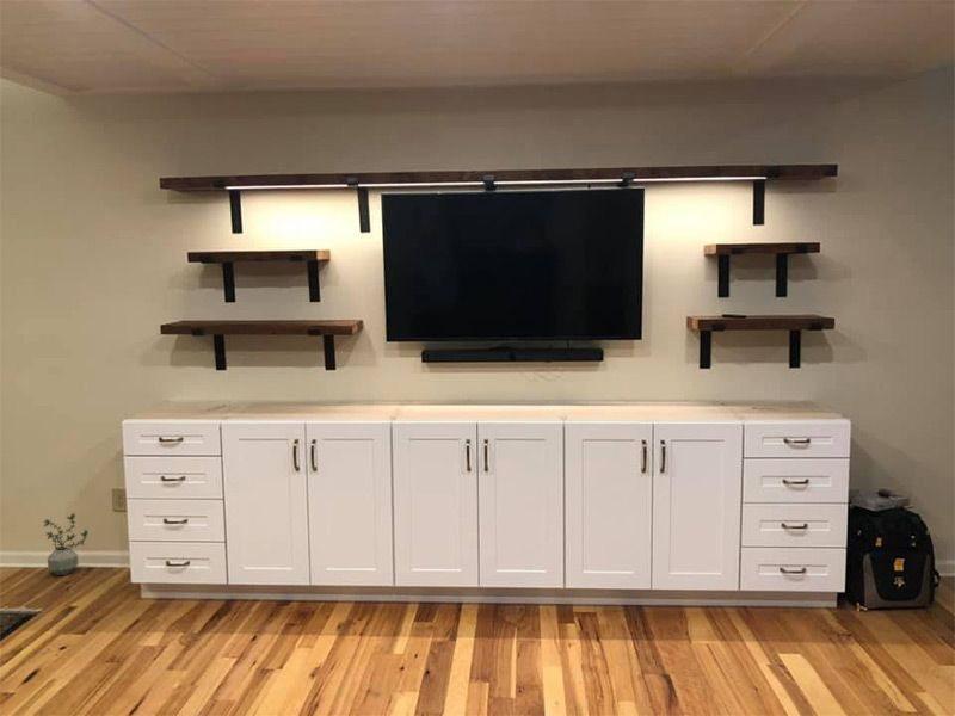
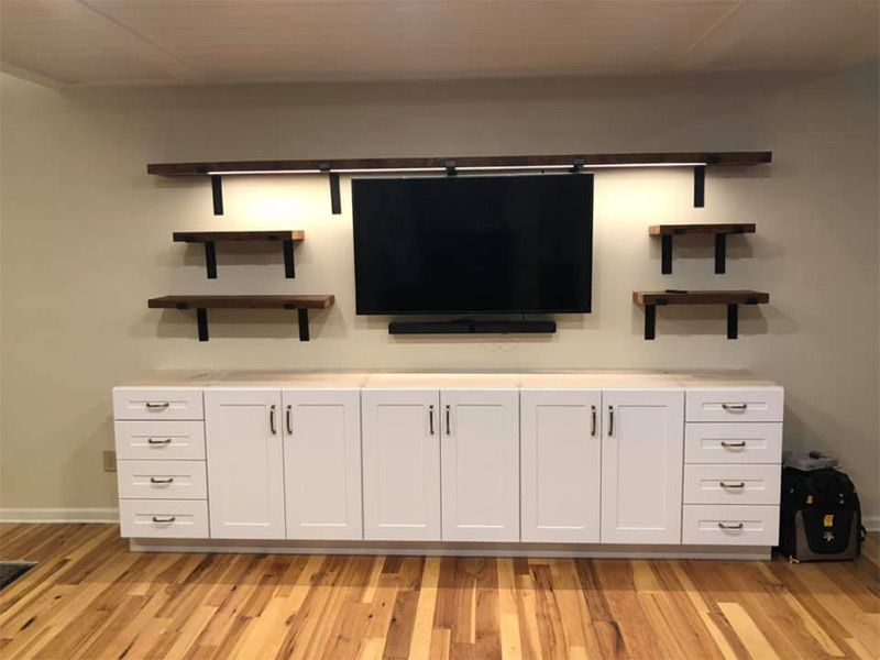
- potted plant (64, 542)
